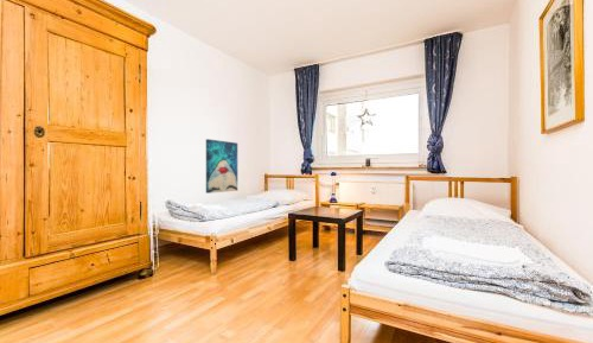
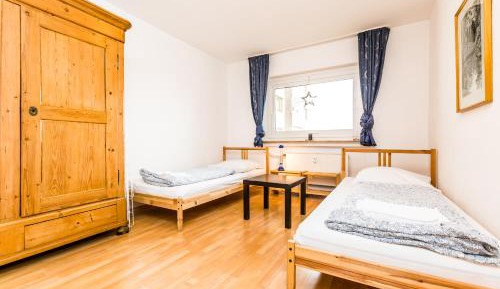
- wall art (222, 166)
